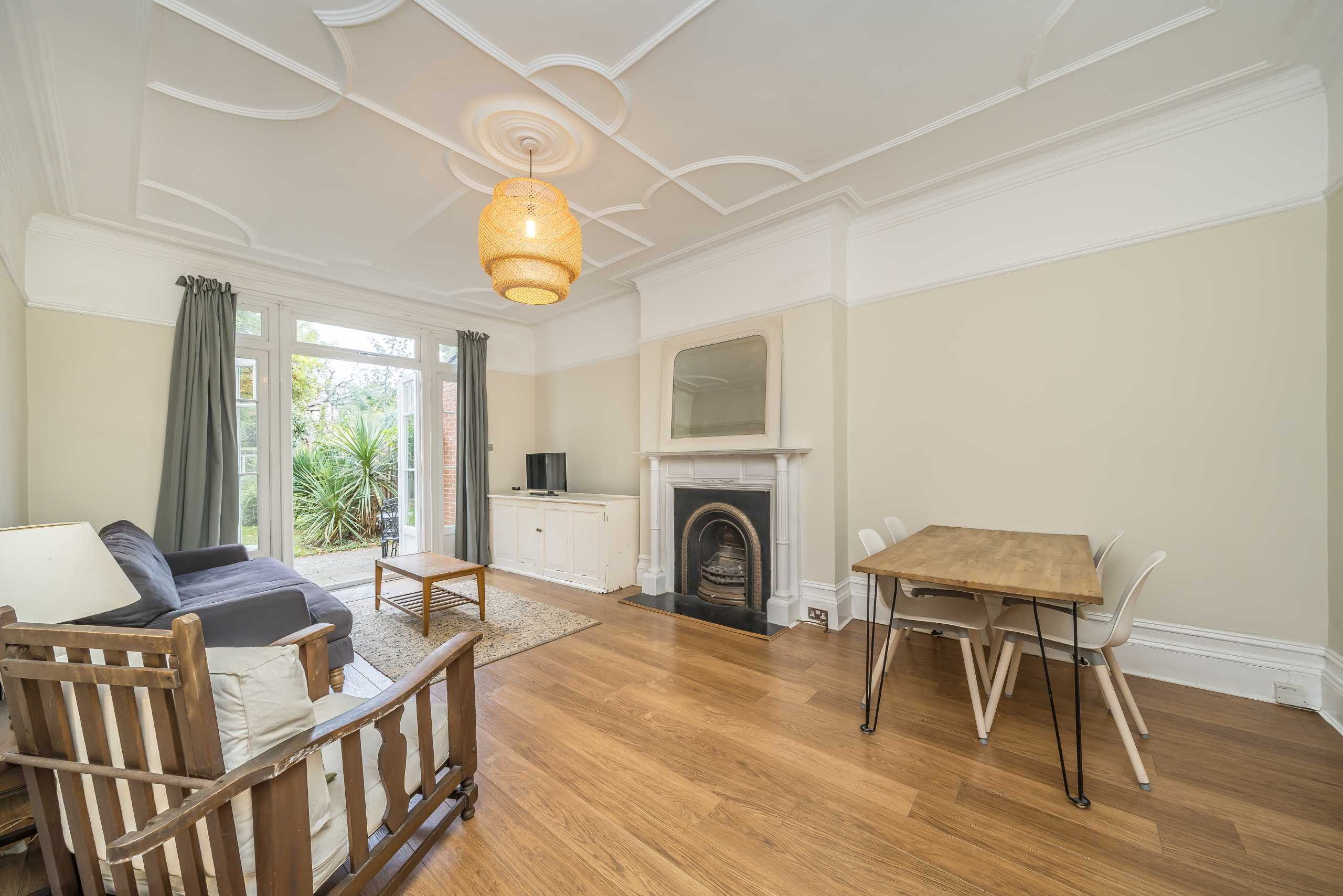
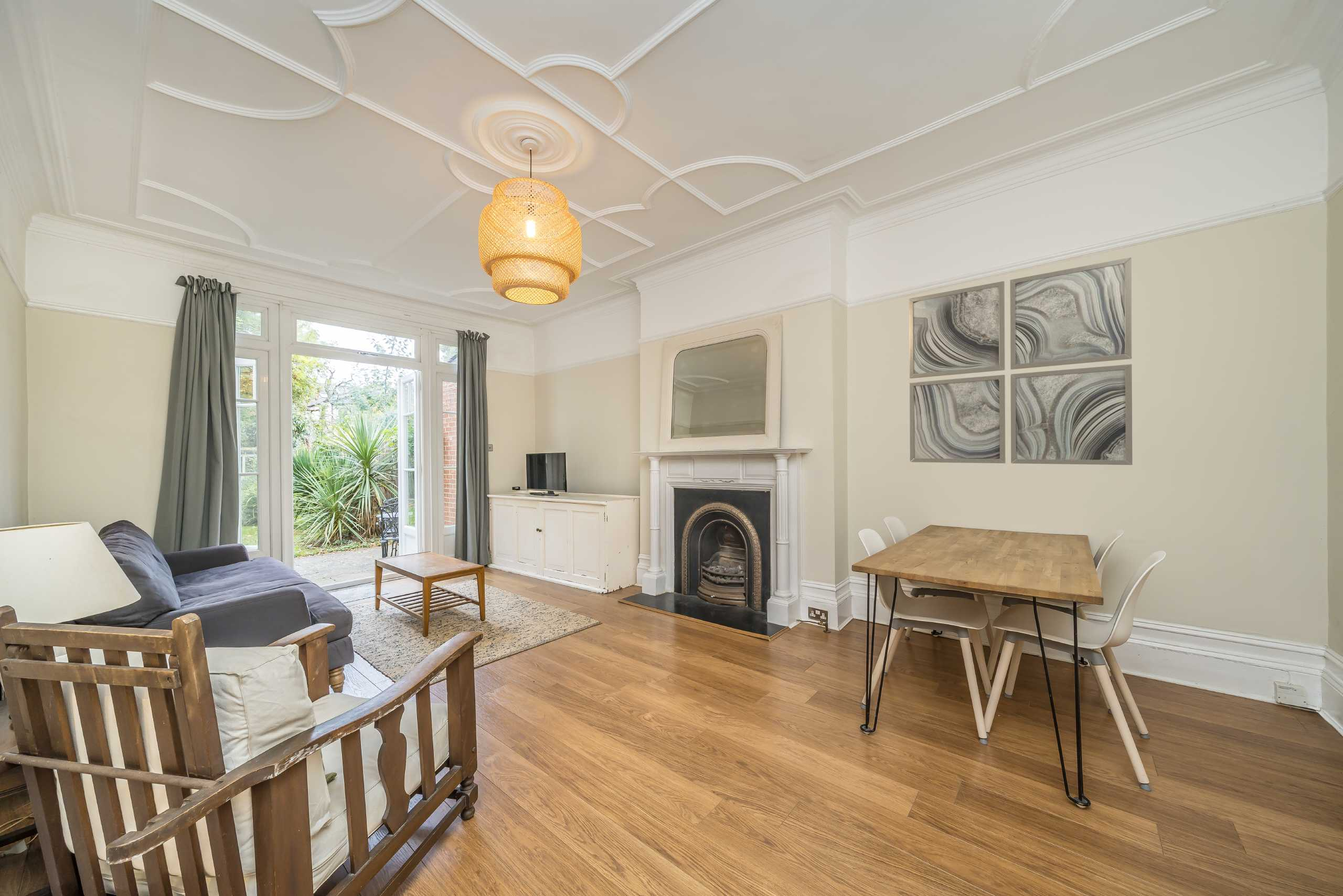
+ wall art (1005, 370)
